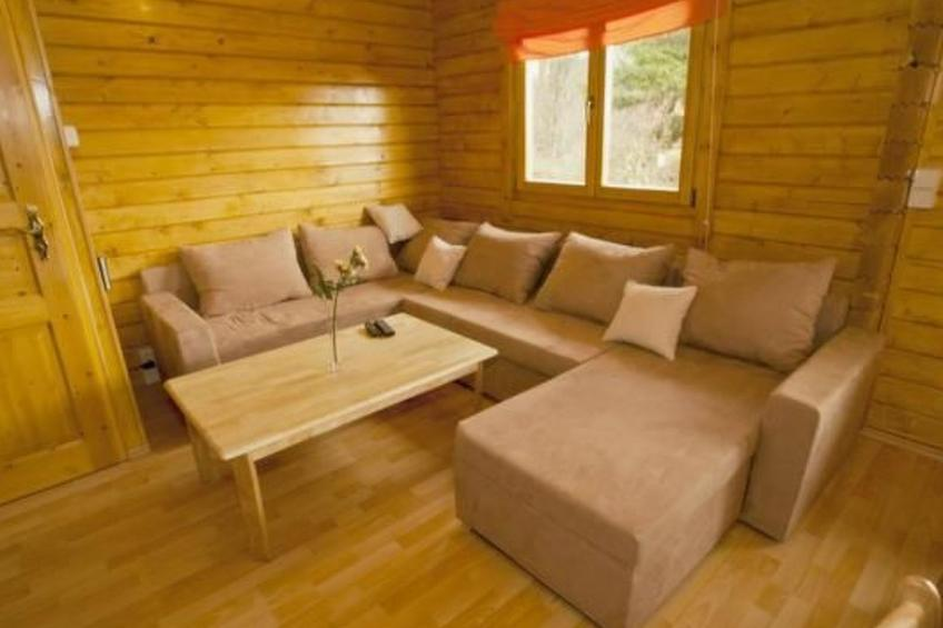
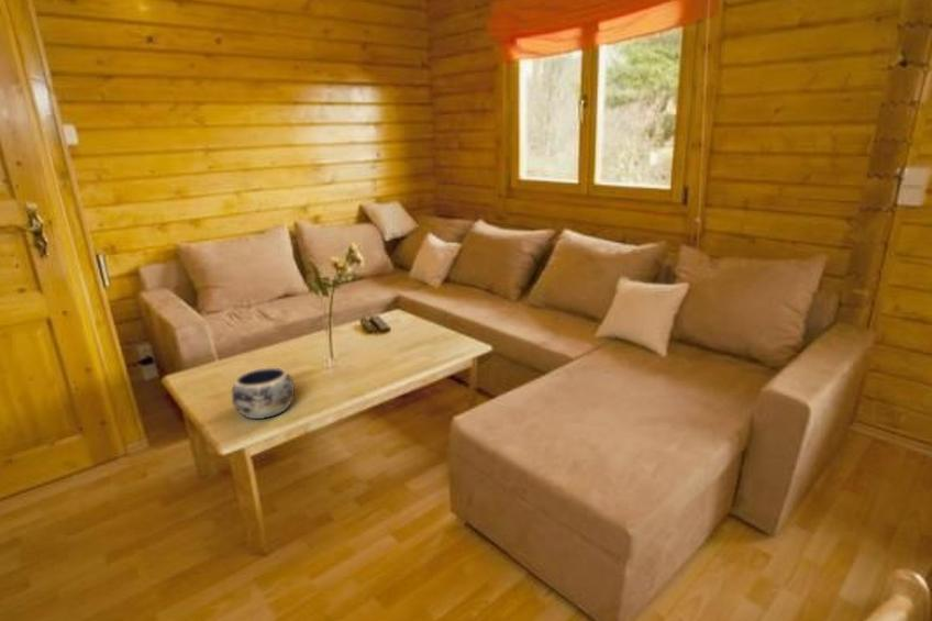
+ decorative bowl (263, 392)
